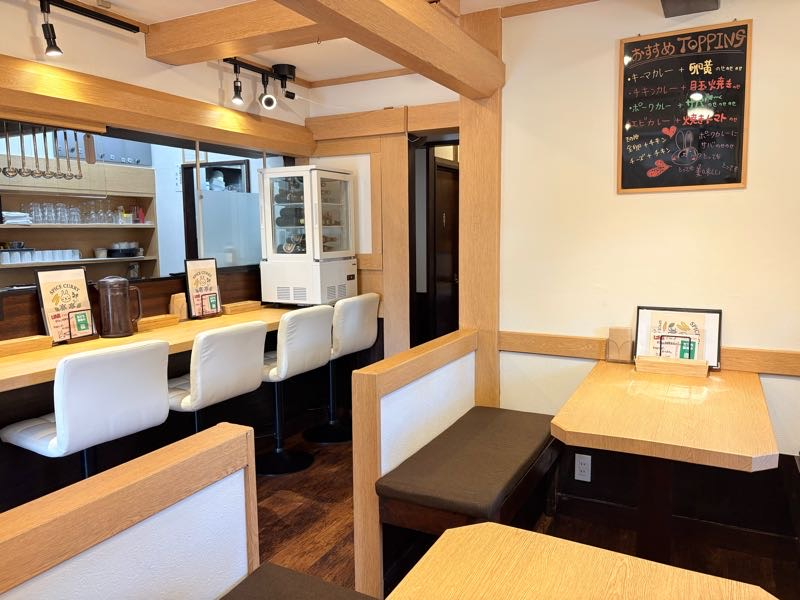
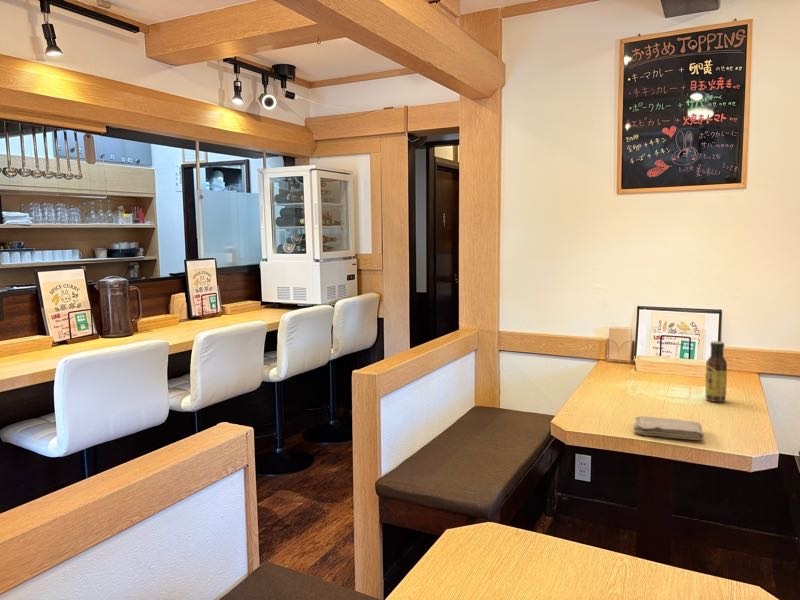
+ washcloth (667, 426)
+ sauce bottle (716, 371)
